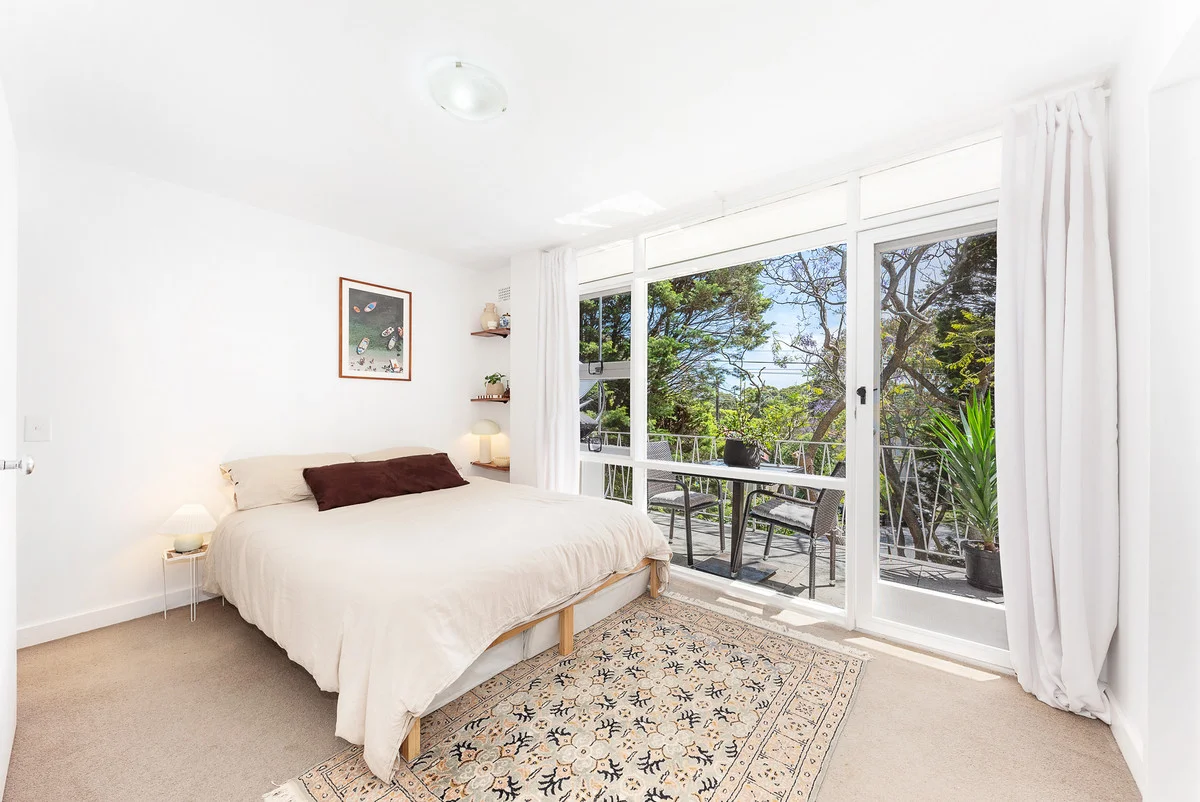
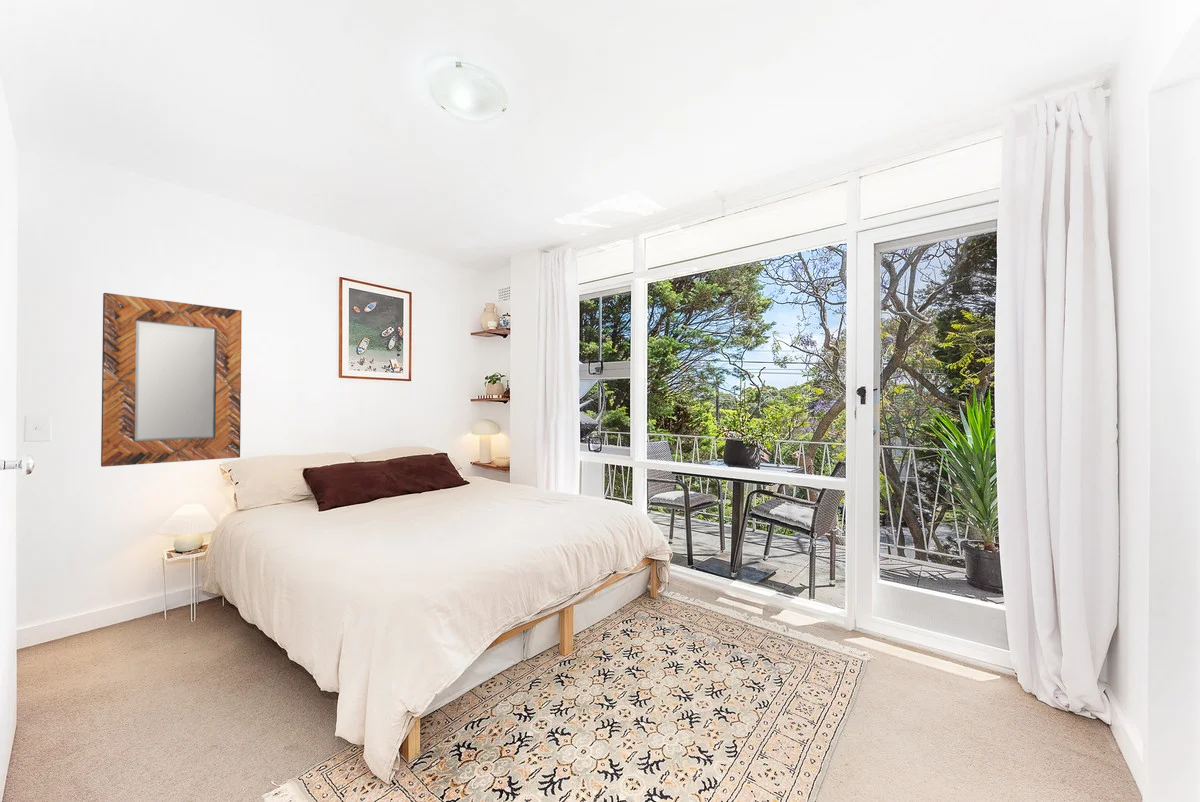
+ home mirror (177, 382)
